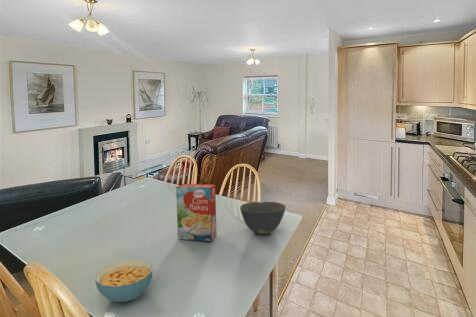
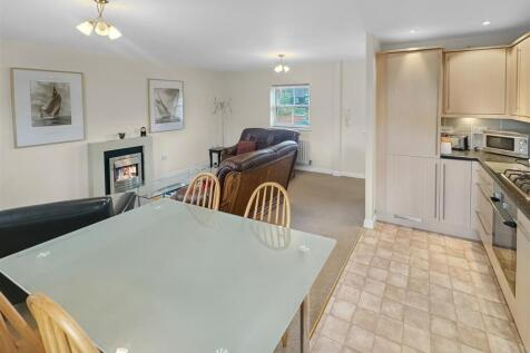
- bowl (262, 219)
- cereal box (196, 211)
- cereal bowl (125, 284)
